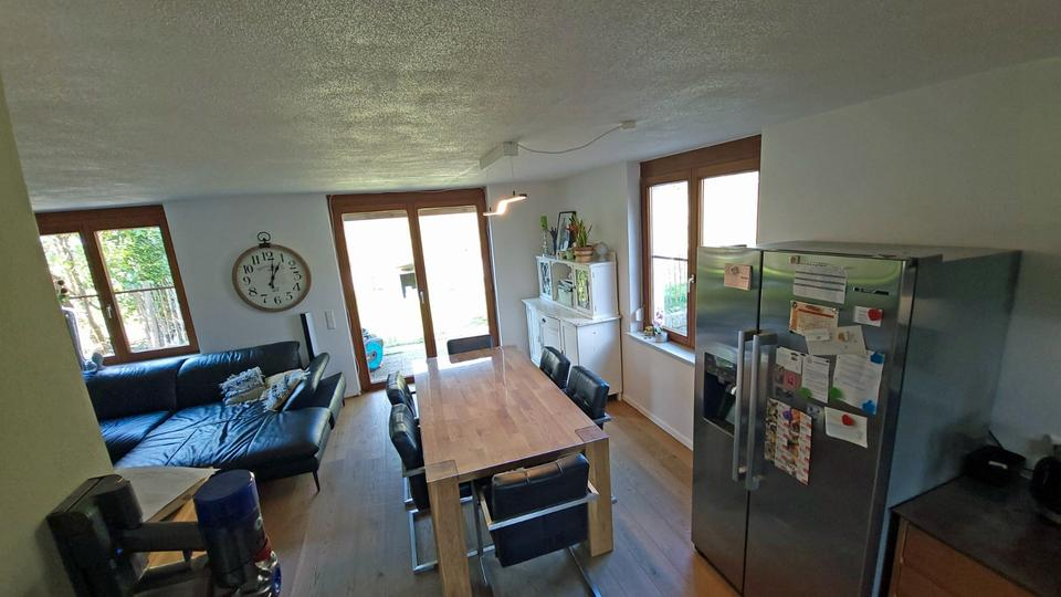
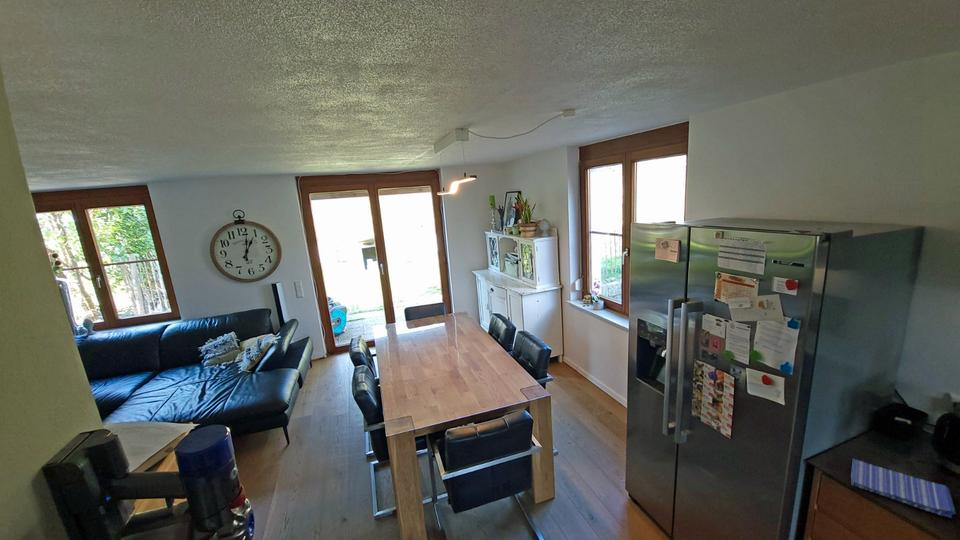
+ dish towel (898, 484)
